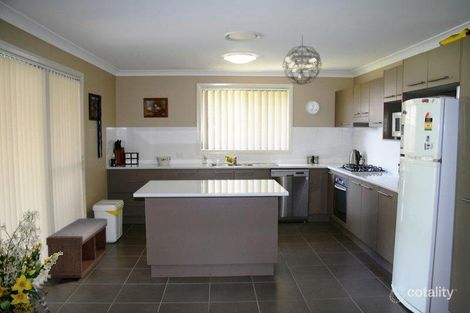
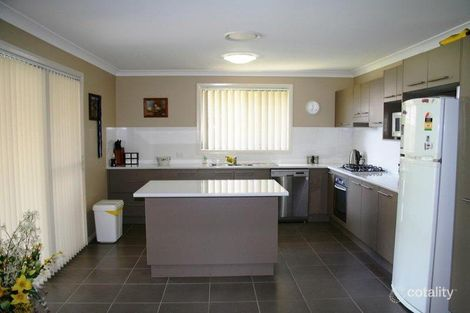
- pendant light (302, 60)
- bench (80, 245)
